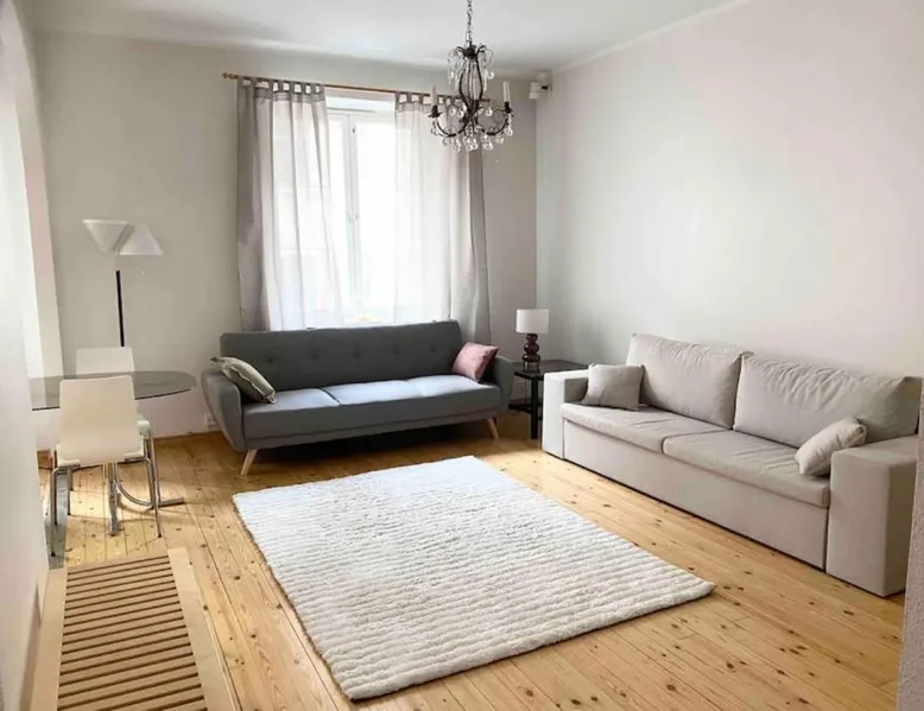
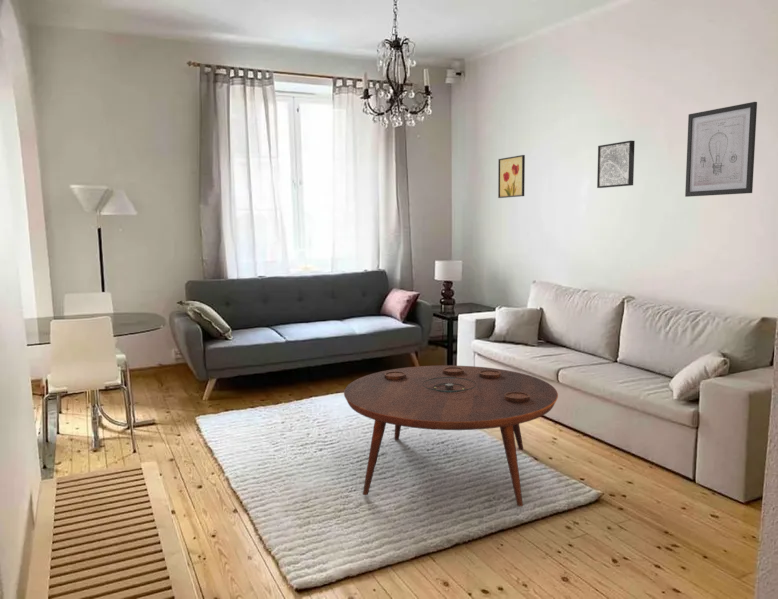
+ coffee table (449, 426)
+ wall art (511, 177)
+ wall art (719, 152)
+ wall art (615, 165)
